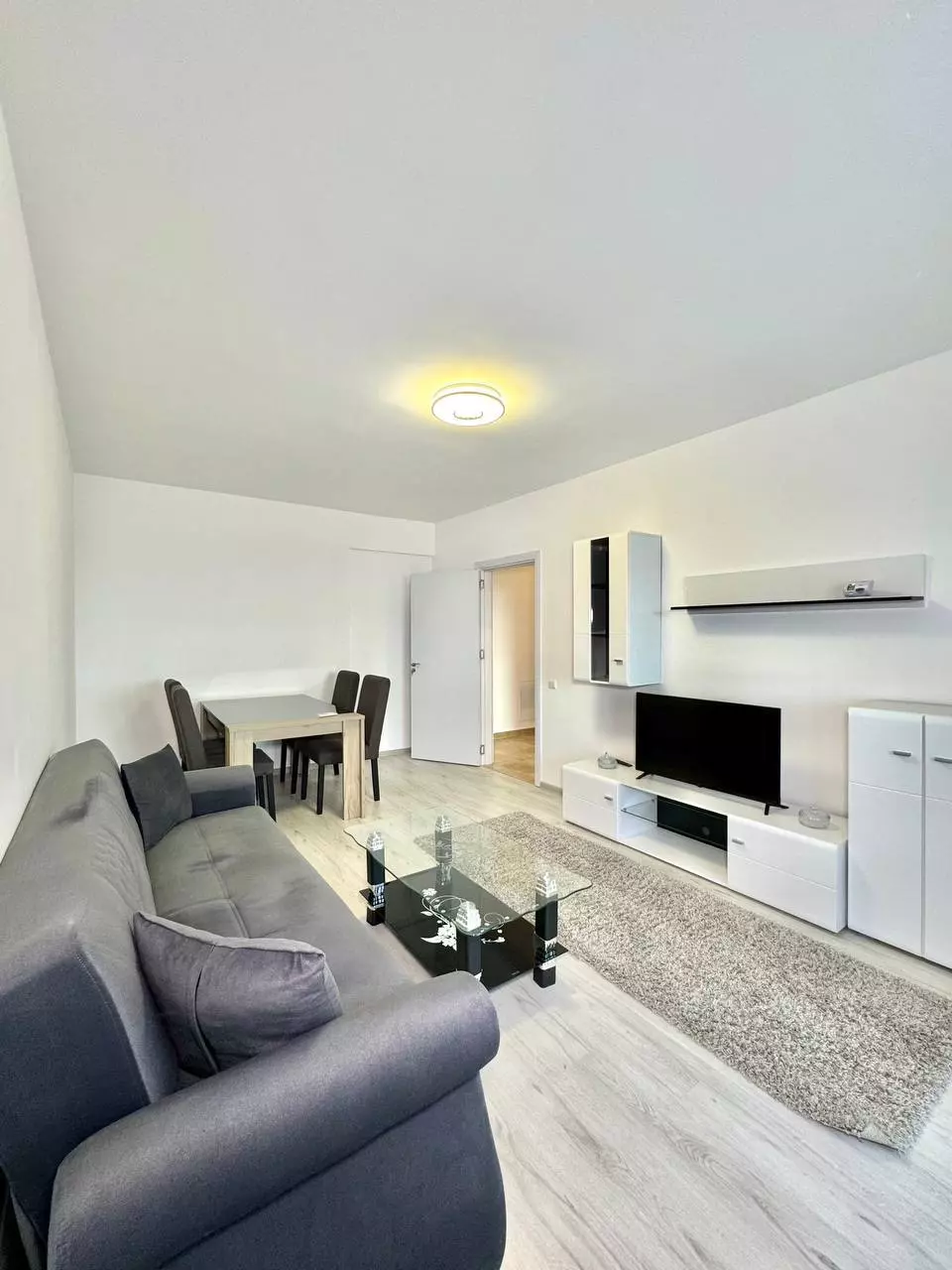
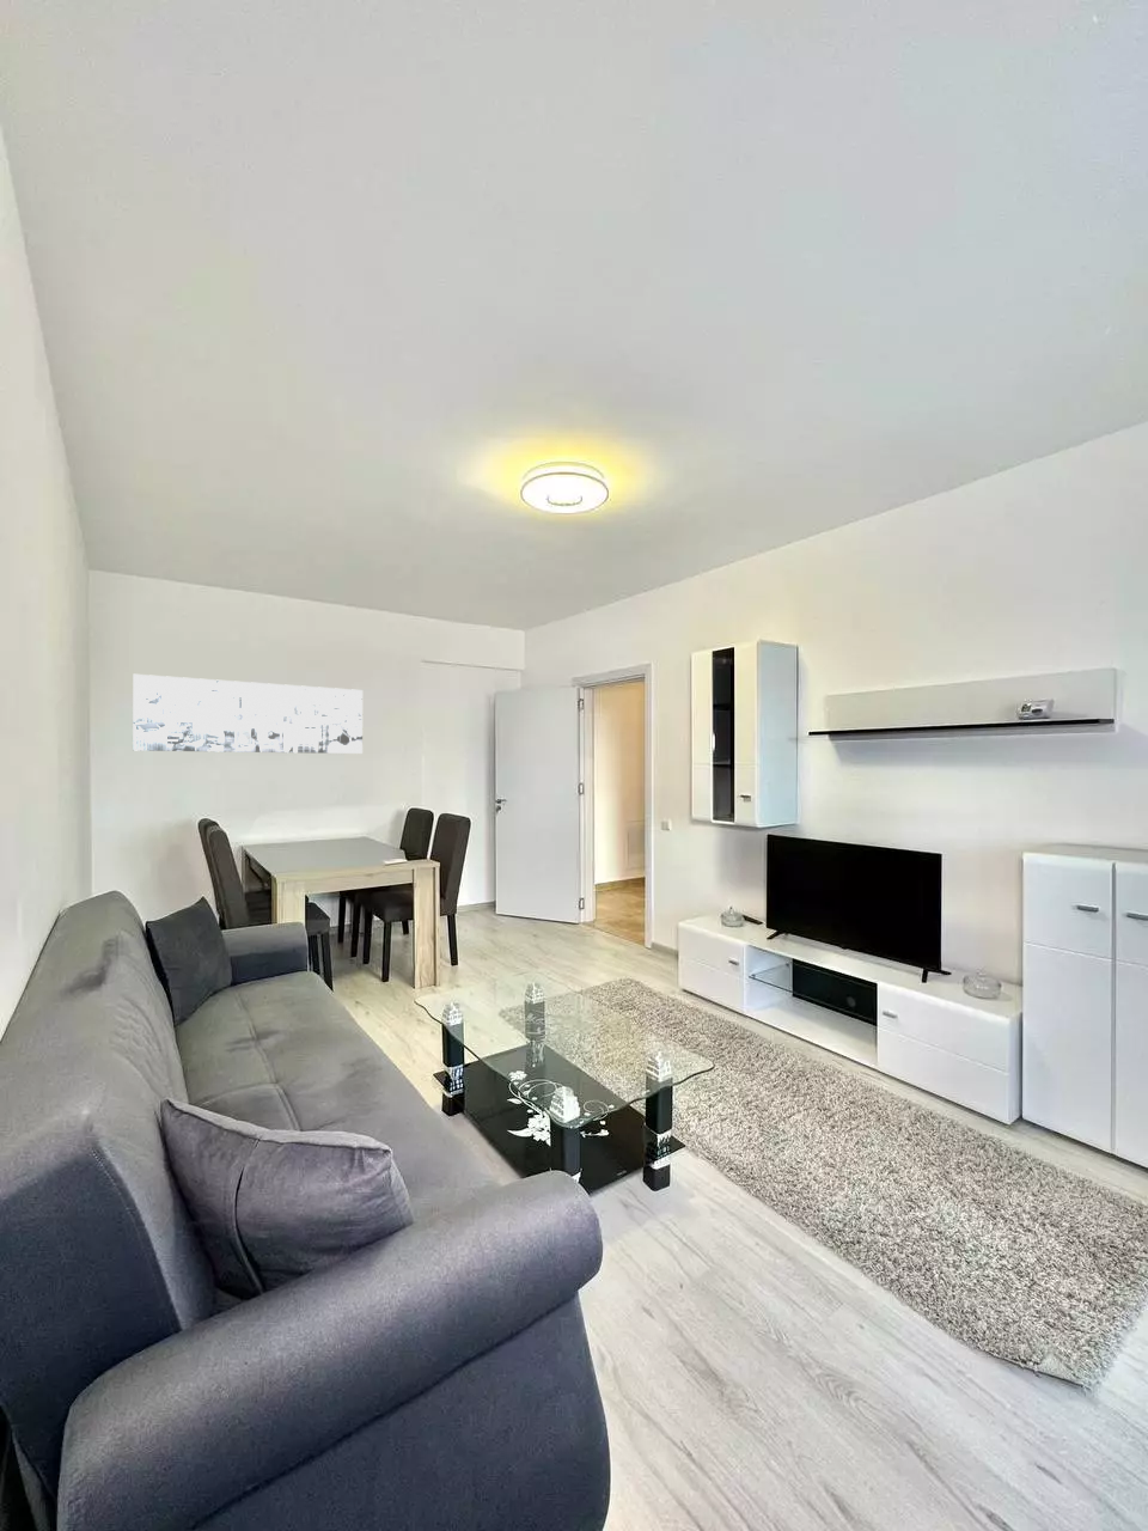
+ wall art (257, 716)
